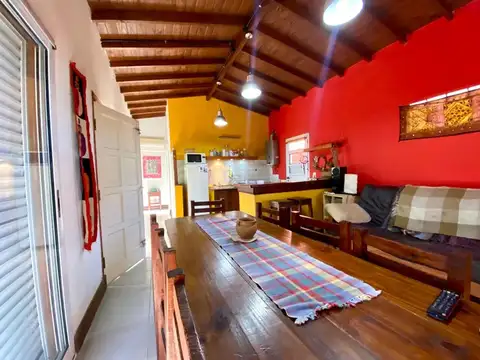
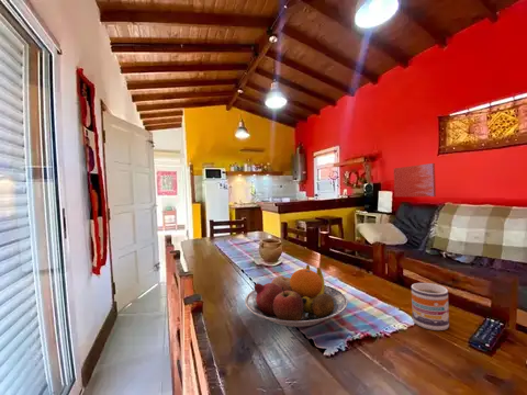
+ fruit bowl (294, 293)
+ wall art (413, 181)
+ mug (431, 304)
